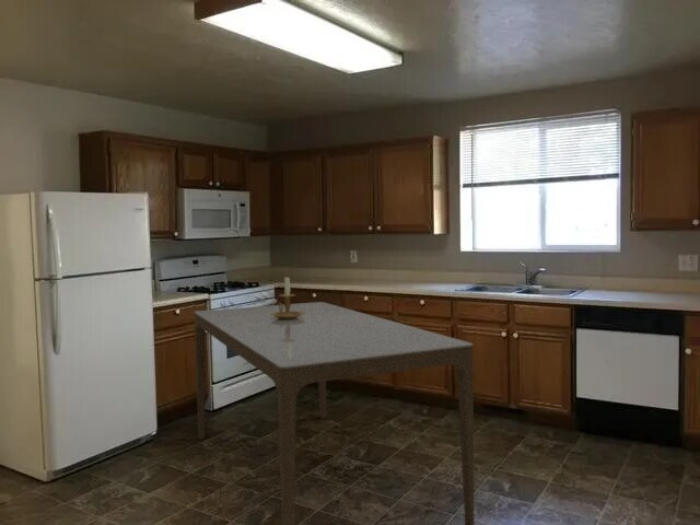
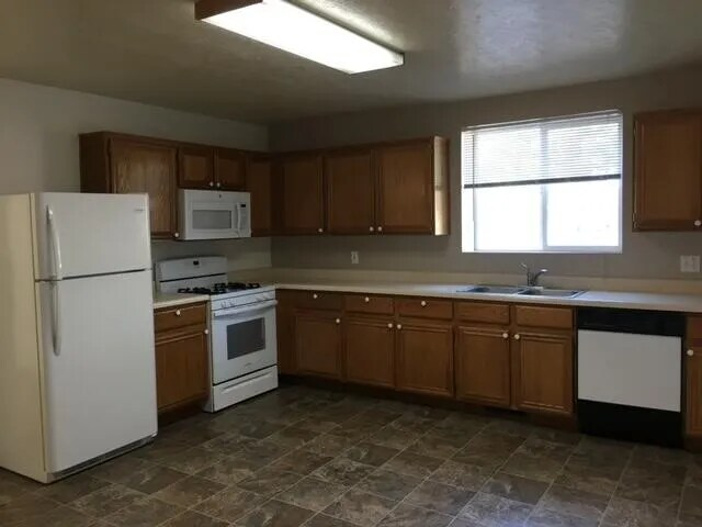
- dining table (319, 399)
- candle holder (287, 296)
